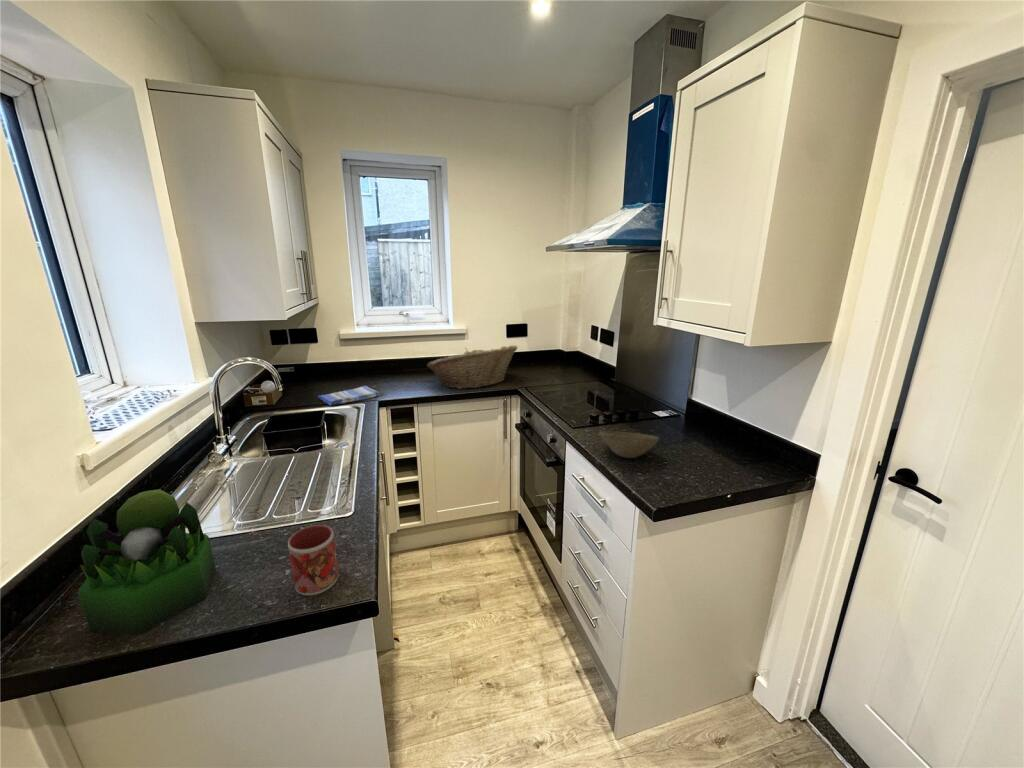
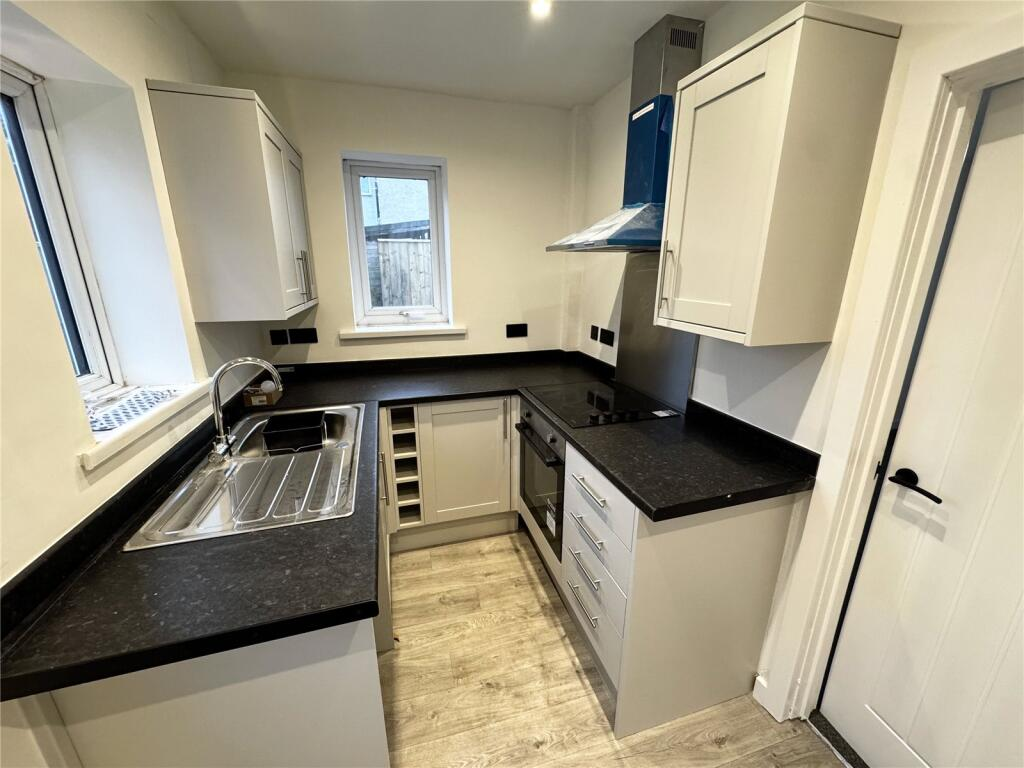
- plant (147, 551)
- mug (312, 554)
- fruit basket (474, 363)
- dish towel (349, 394)
- bowl (627, 440)
